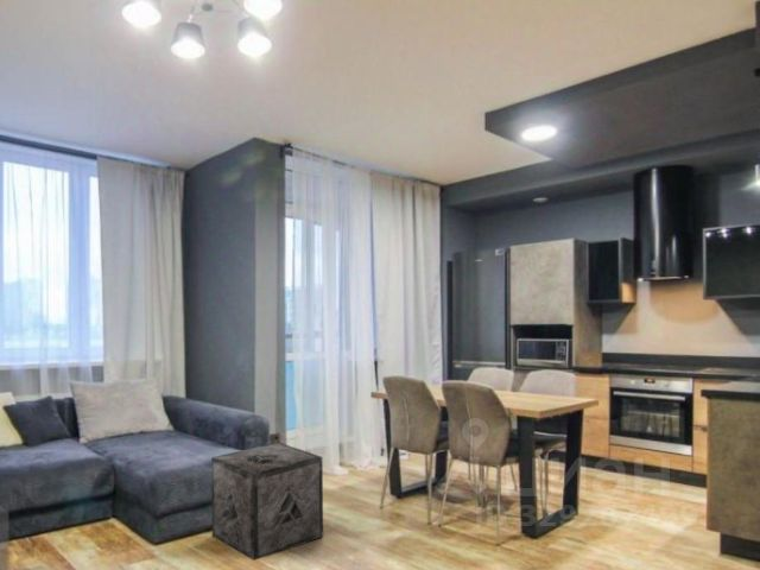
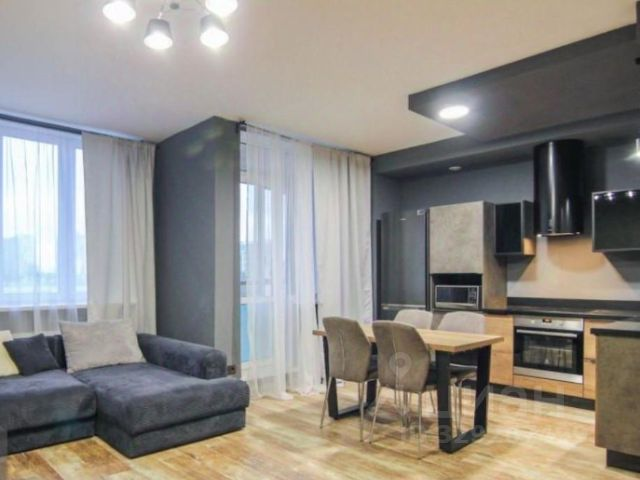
- storage crate (267, 496)
